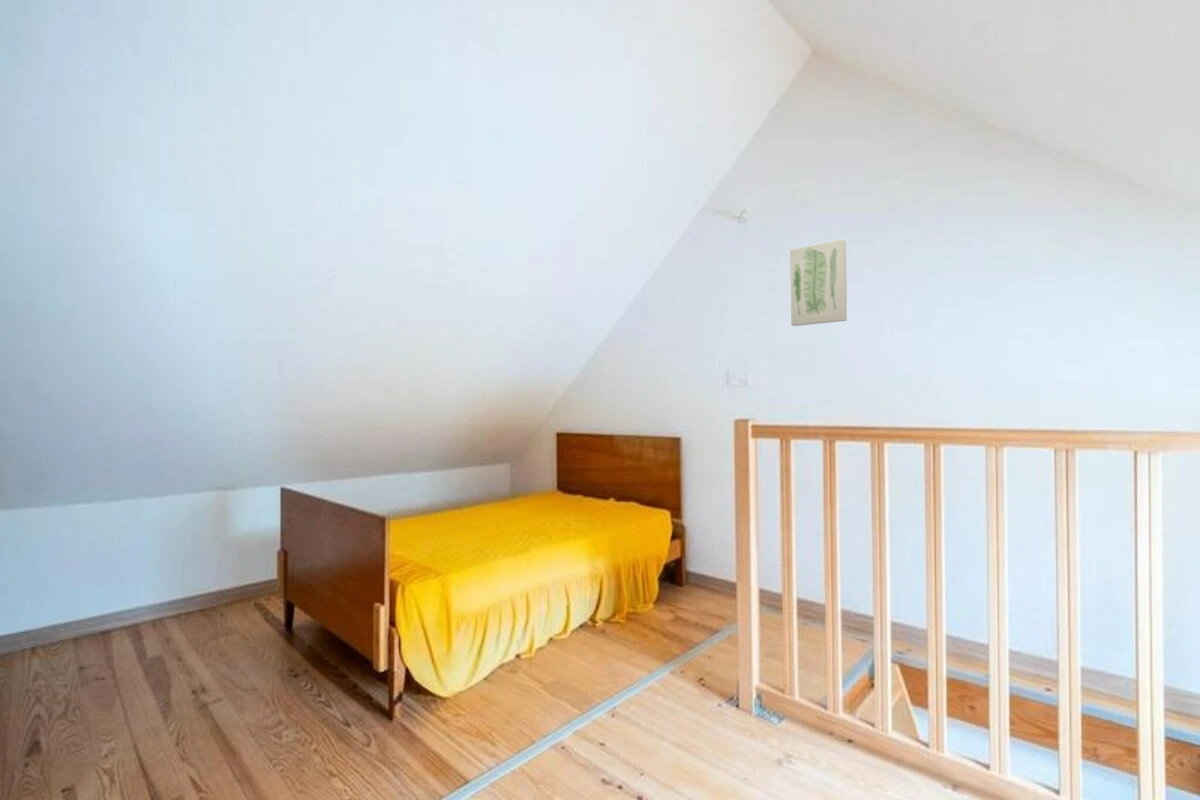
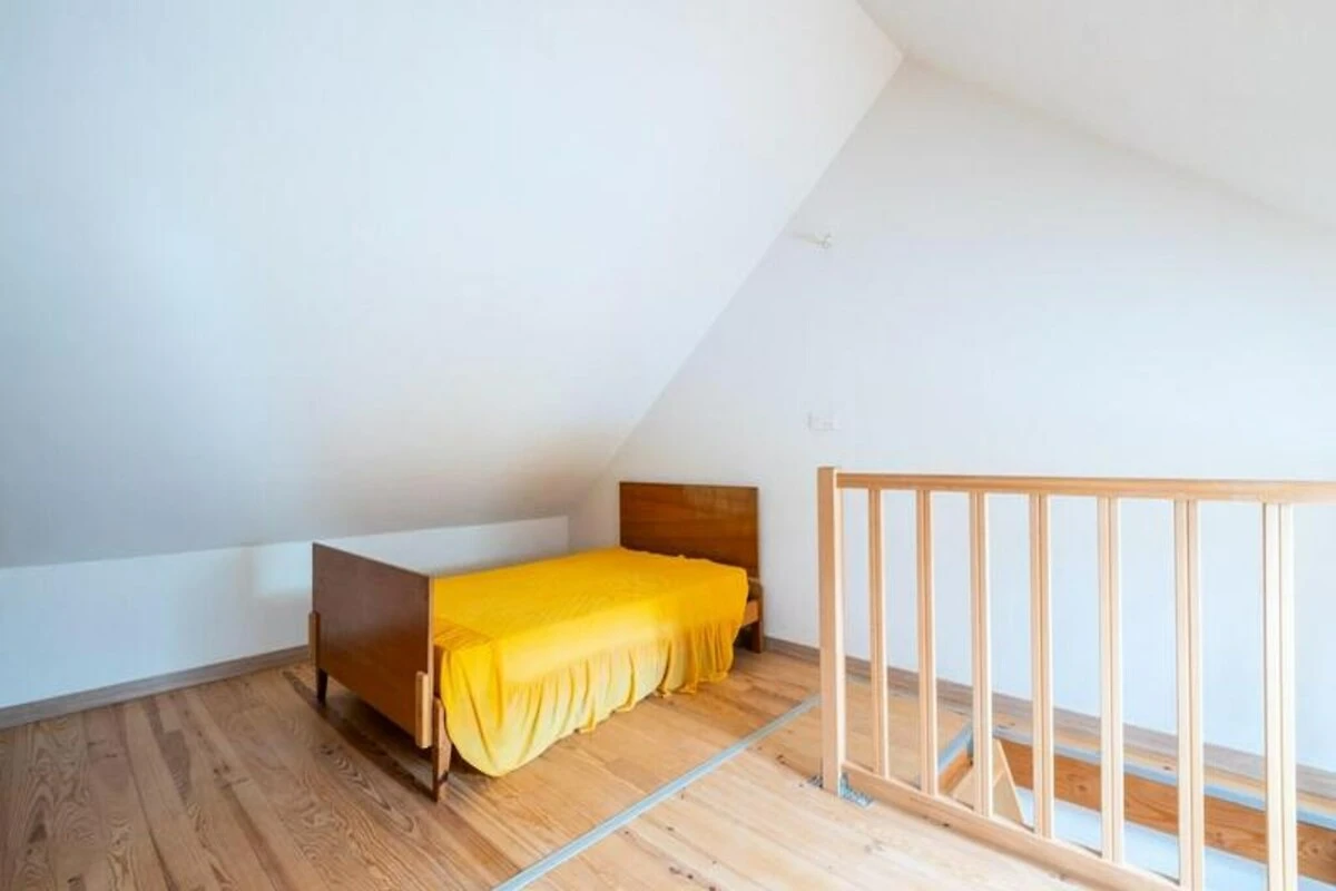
- wall art (817, 284)
